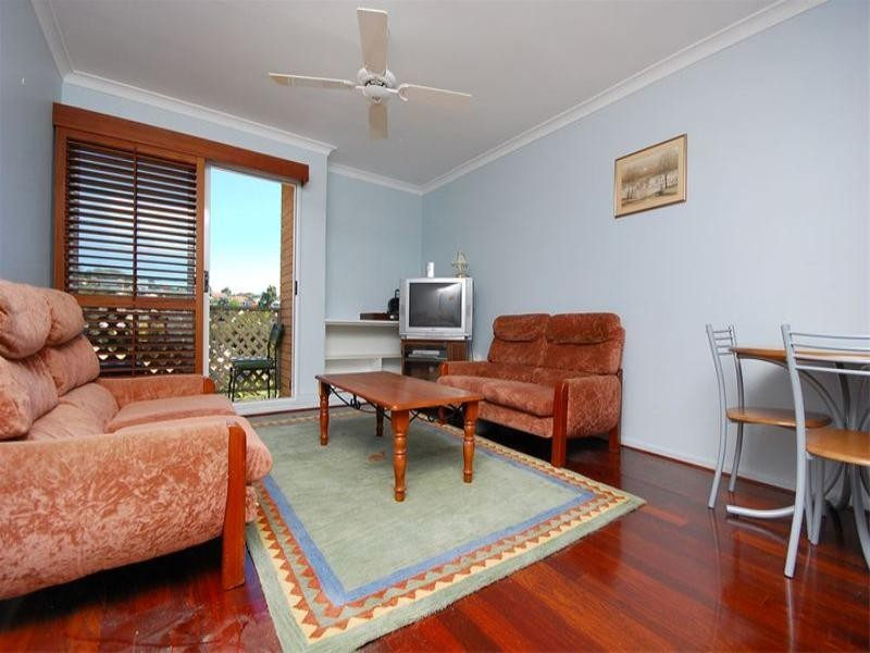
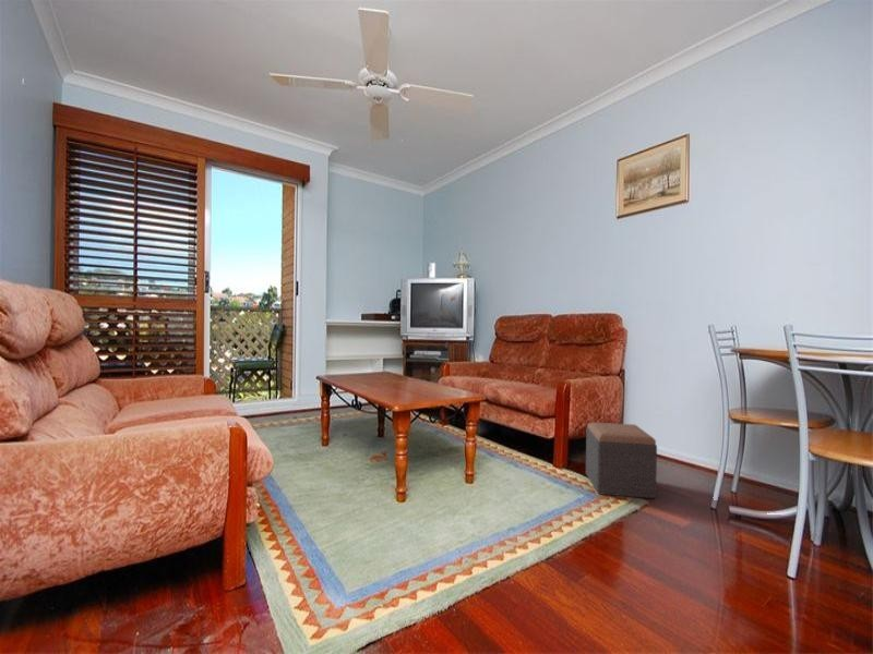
+ footstool (619, 457)
